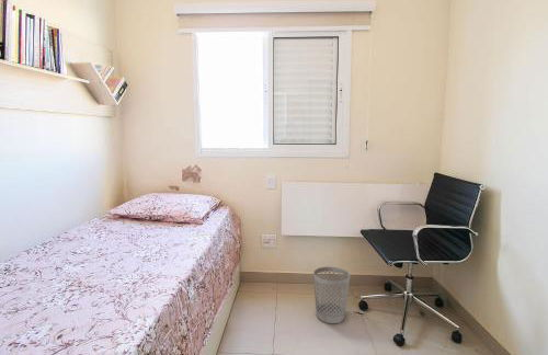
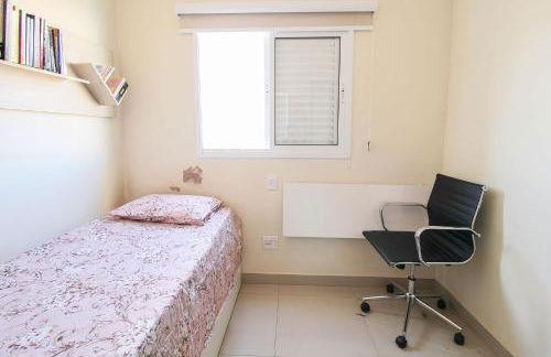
- wastebasket (331, 295)
